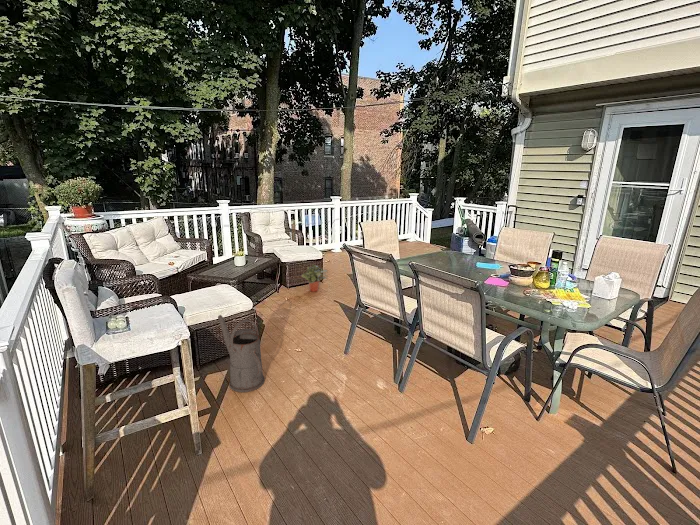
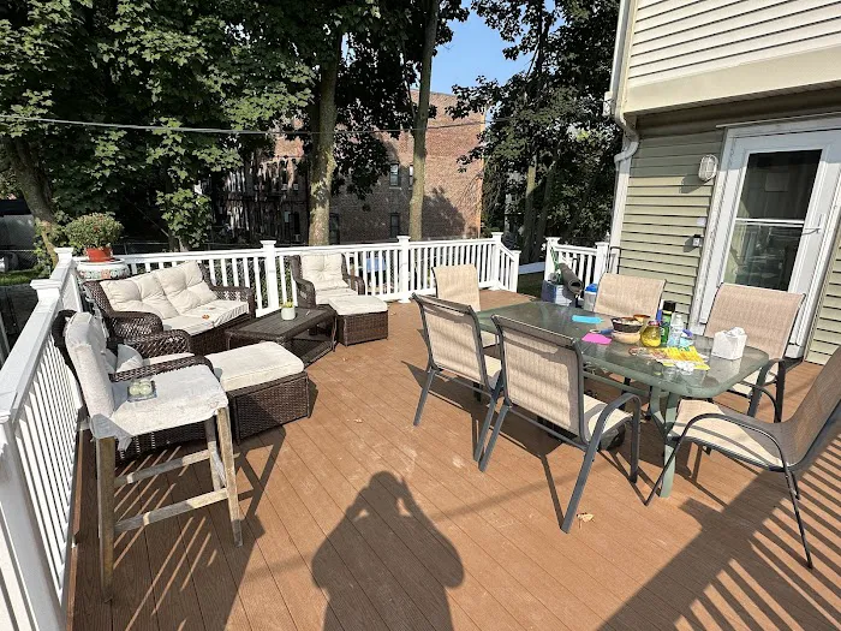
- watering can (238, 347)
- potted plant (314, 277)
